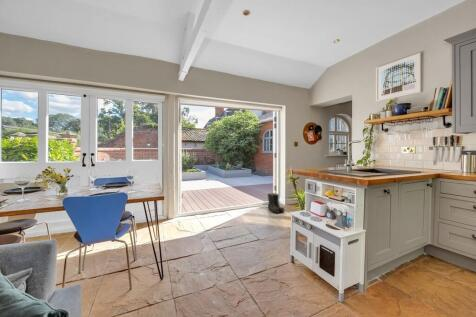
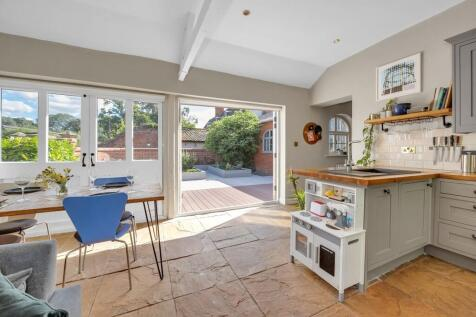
- boots (275, 202)
